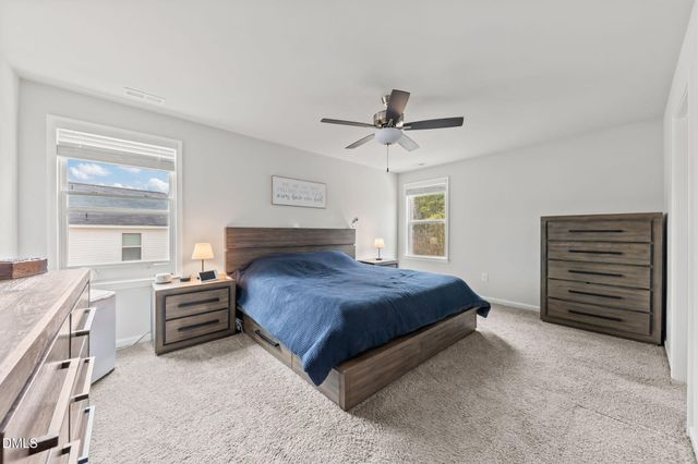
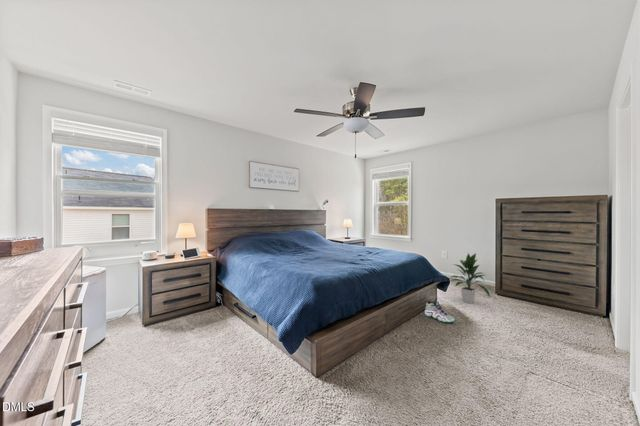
+ indoor plant (469, 278)
+ sneaker (438, 308)
